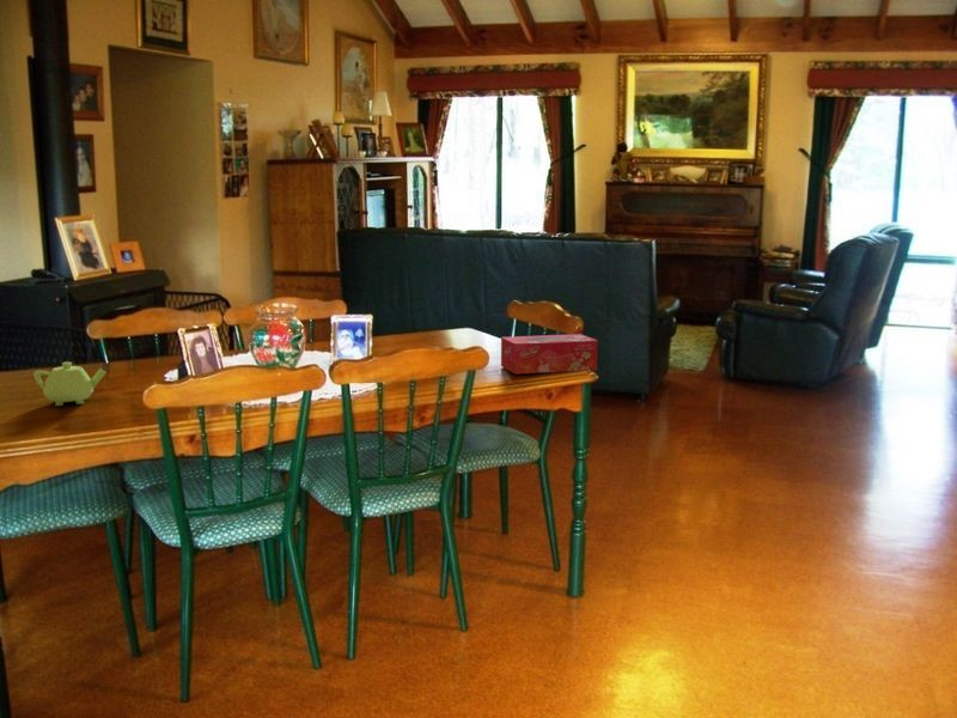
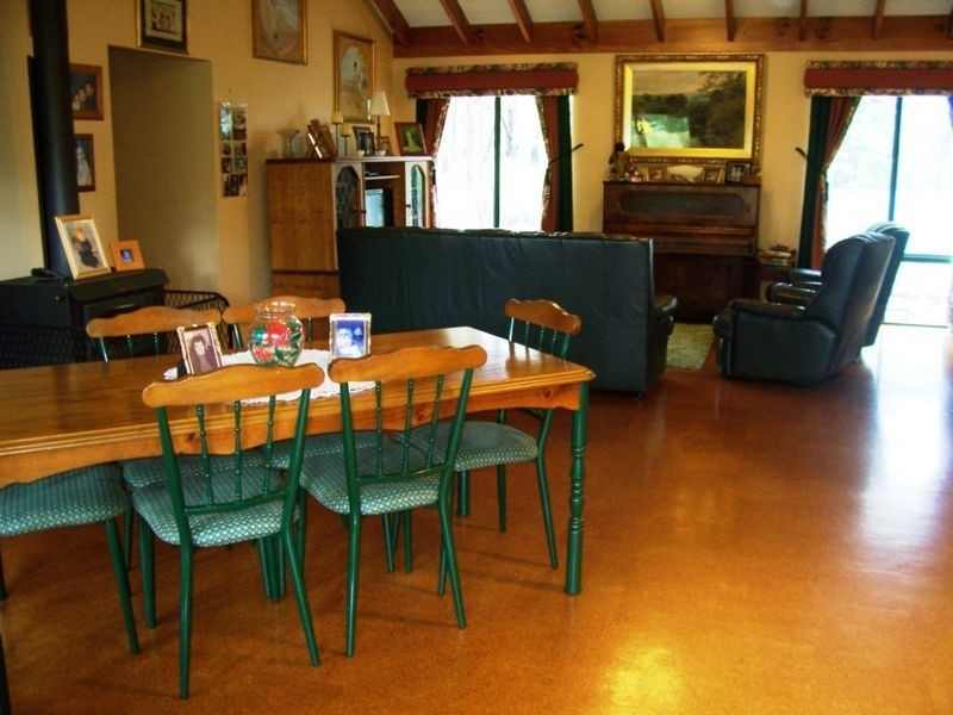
- teapot (71, 382)
- tissue box (548, 353)
